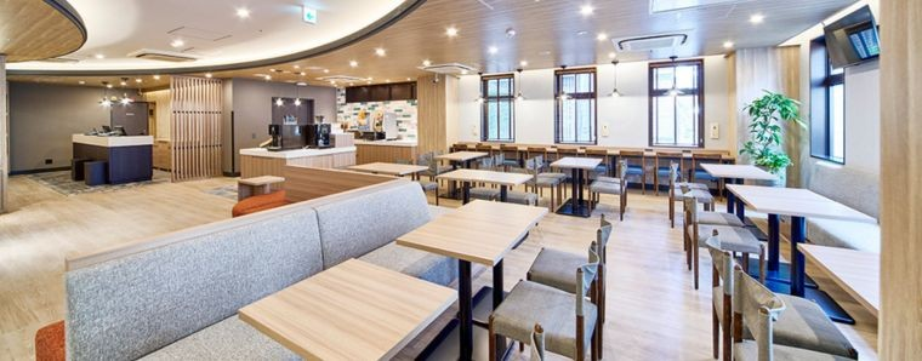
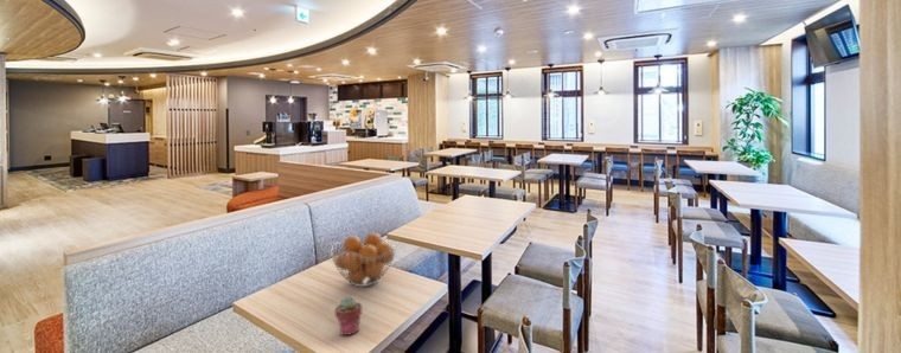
+ potted succulent (349, 314)
+ fruit basket (364, 258)
